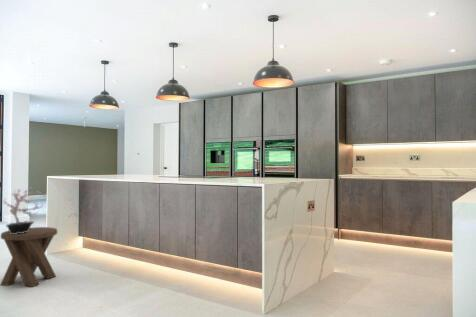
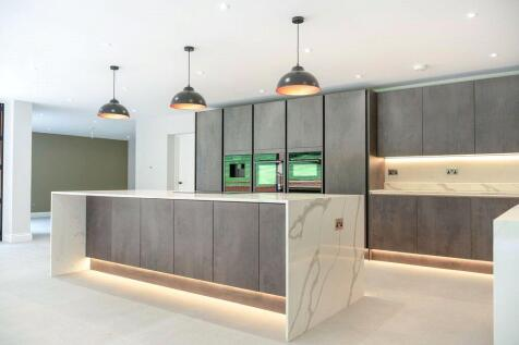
- potted plant (27, 209)
- music stool (29, 255)
